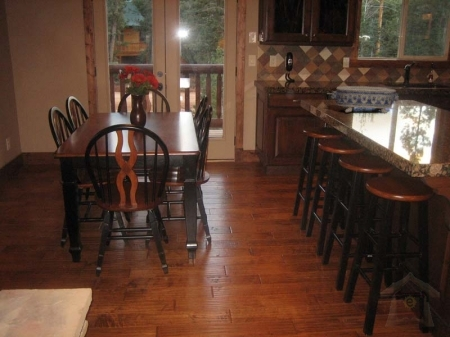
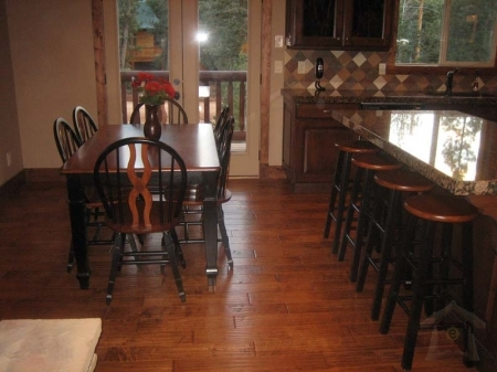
- decorative bowl (364, 99)
